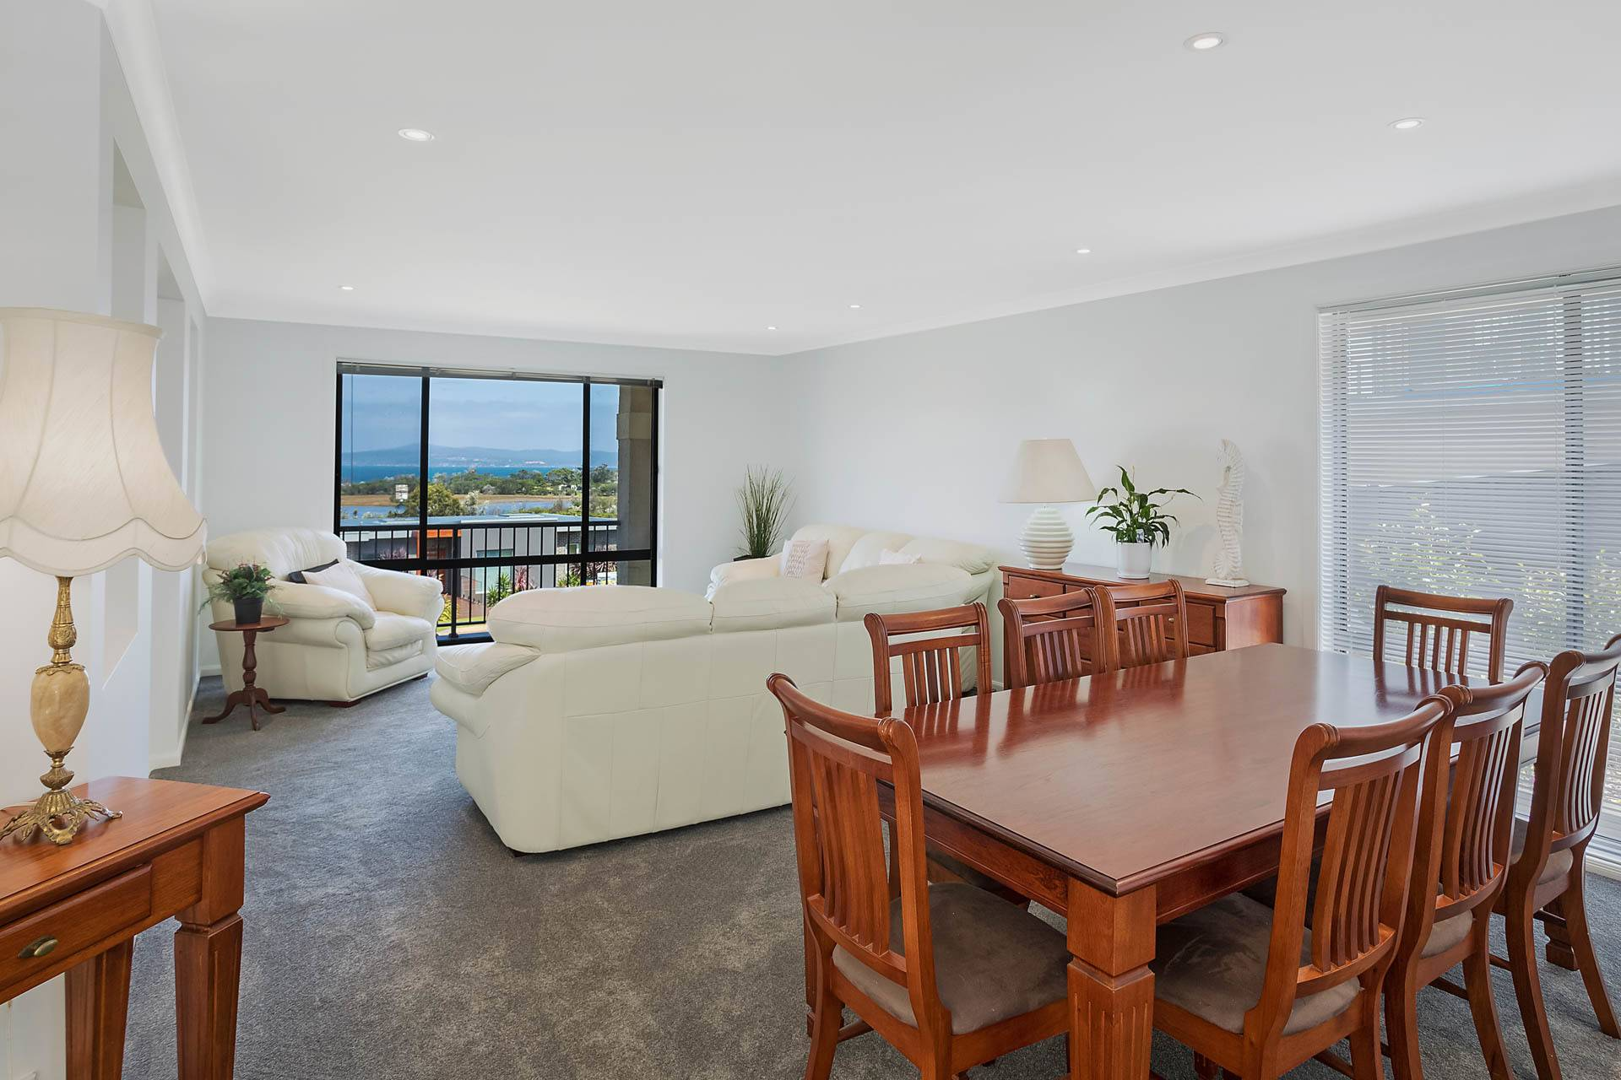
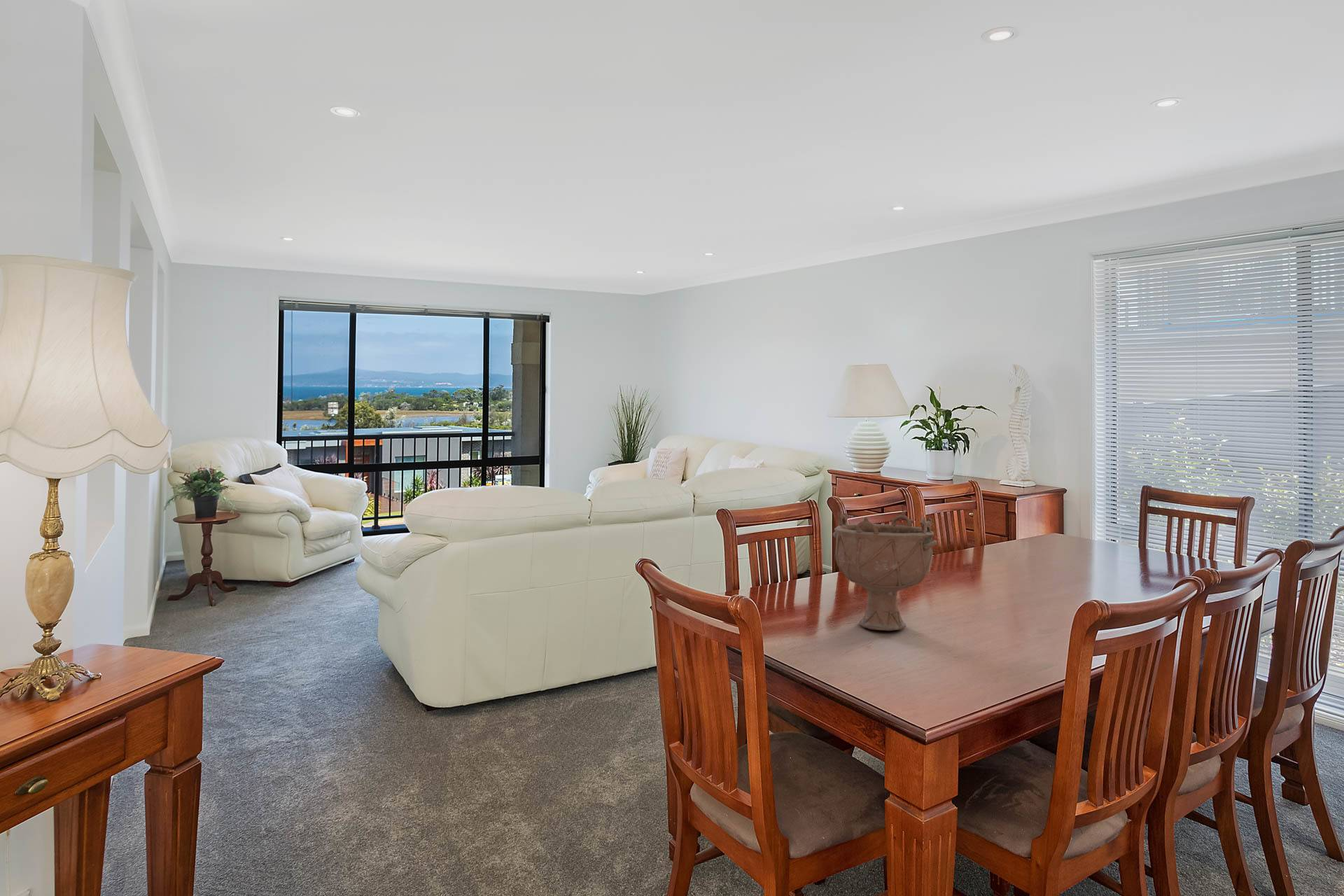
+ decorative bowl (883, 570)
